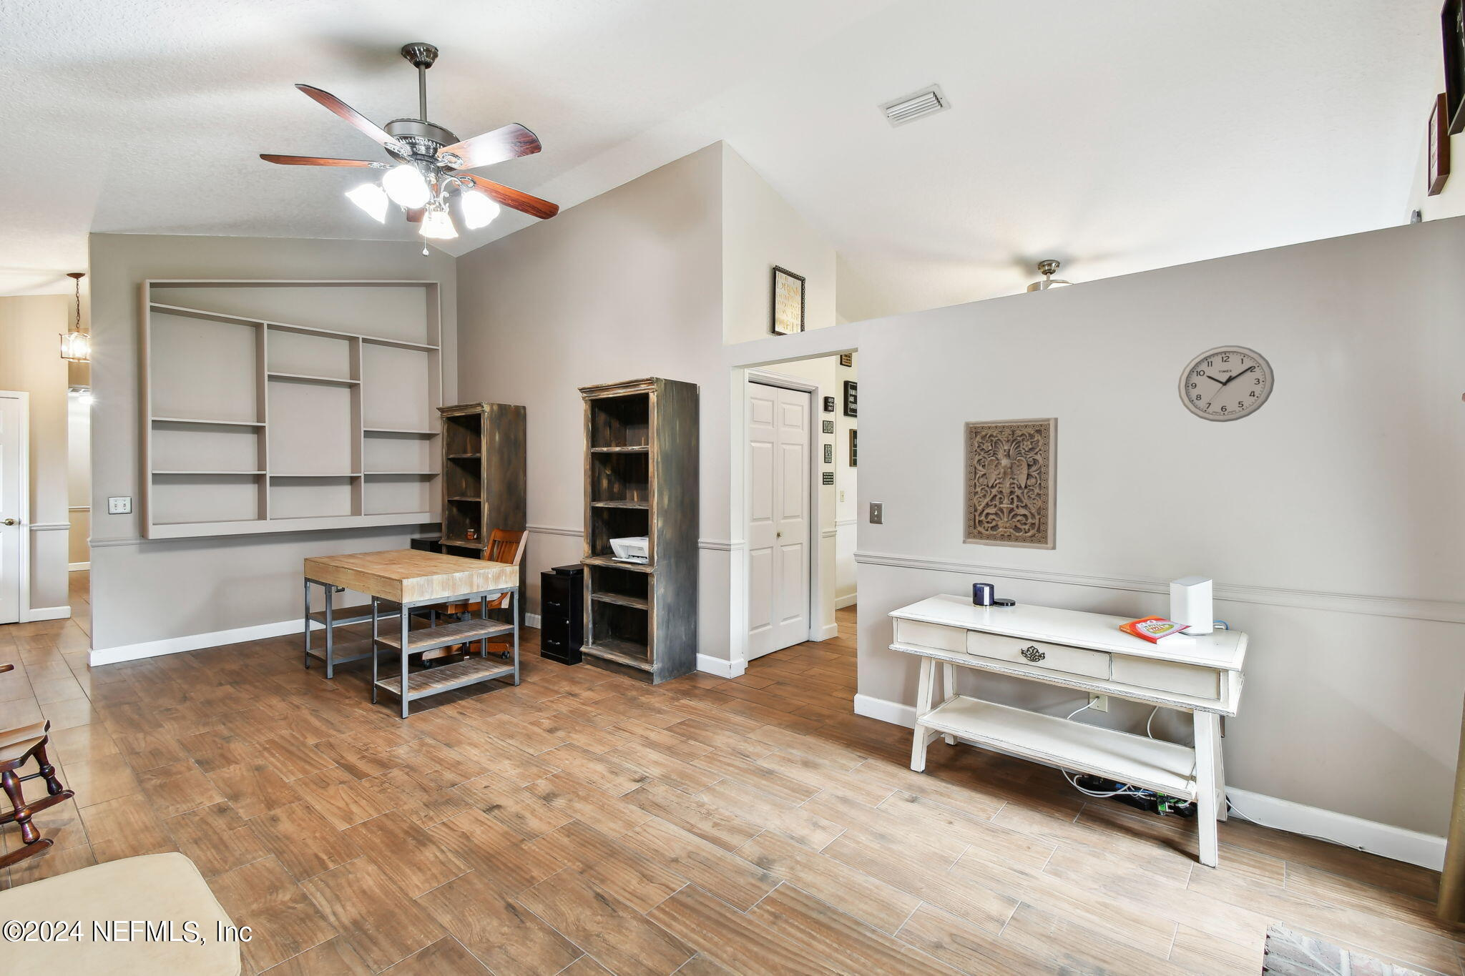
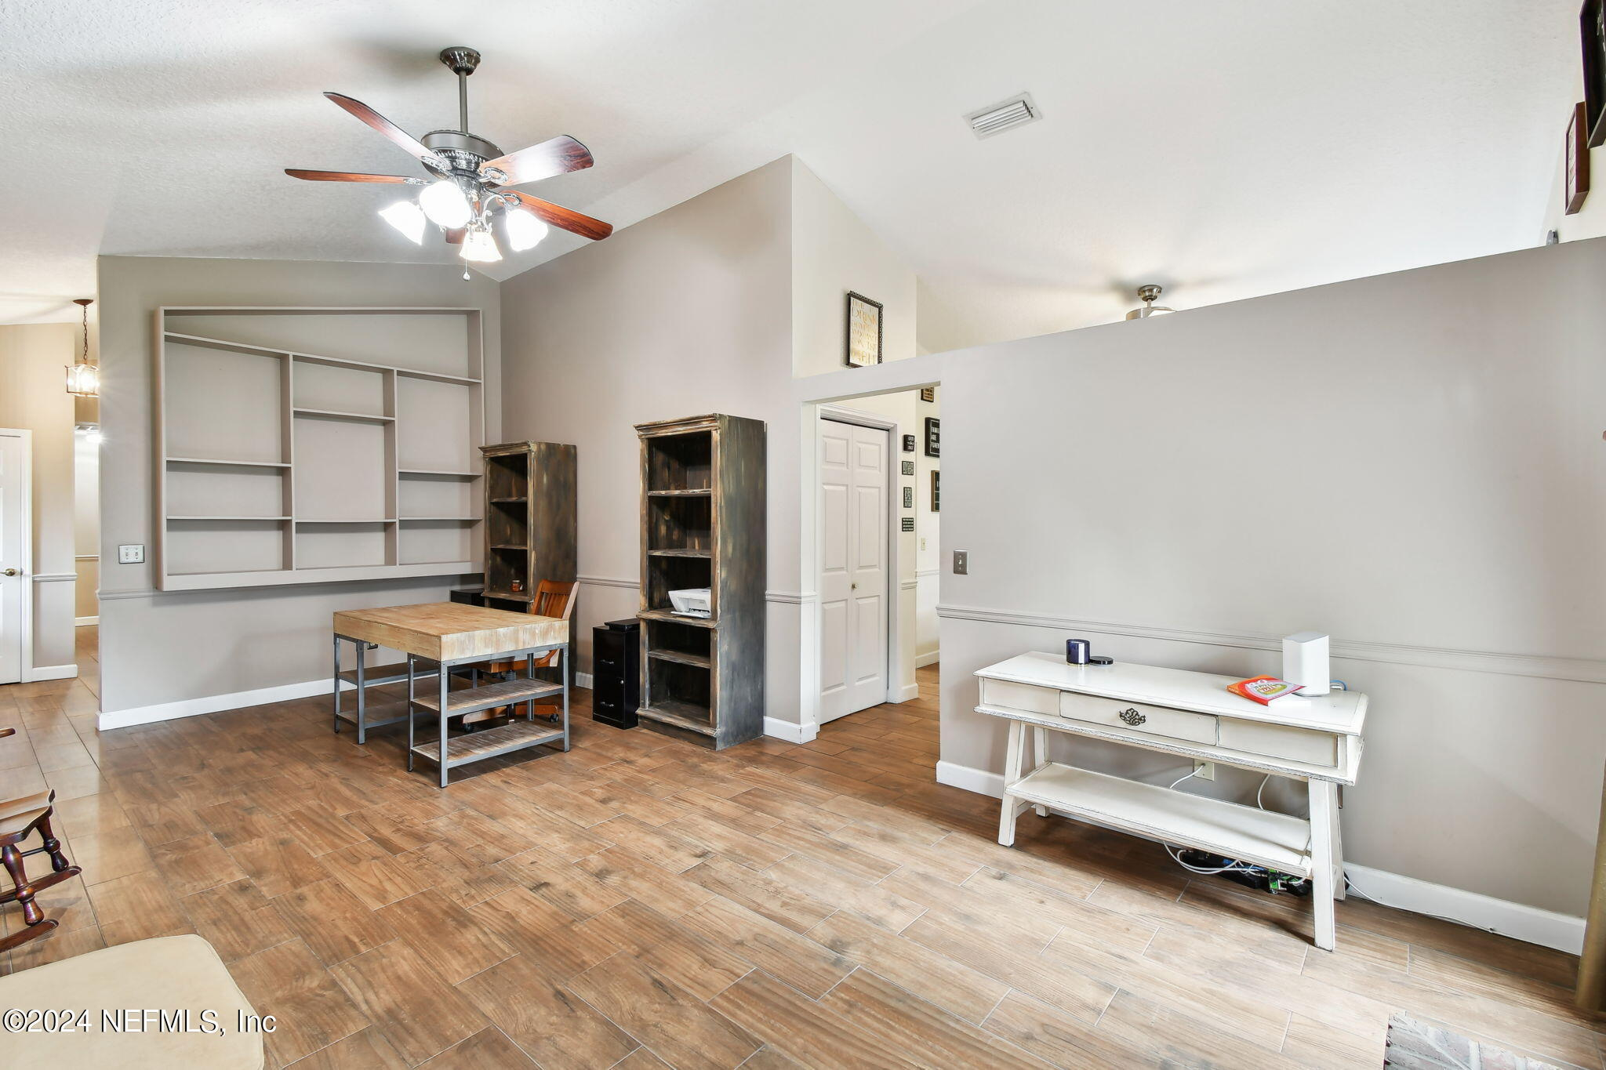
- wall clock (1224, 383)
- wall panel (1008, 484)
